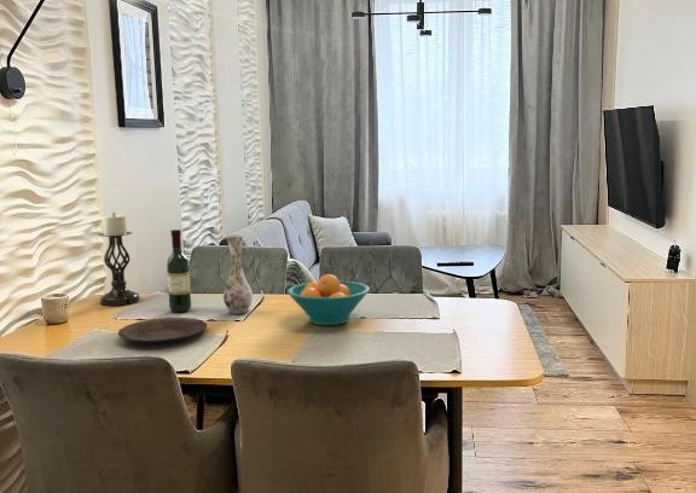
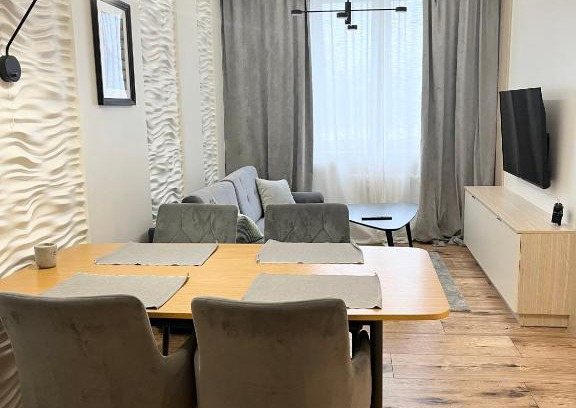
- vase (237, 273)
- plate (163, 331)
- fruit bowl (327, 297)
- candle holder (116, 257)
- wine bottle (178, 269)
